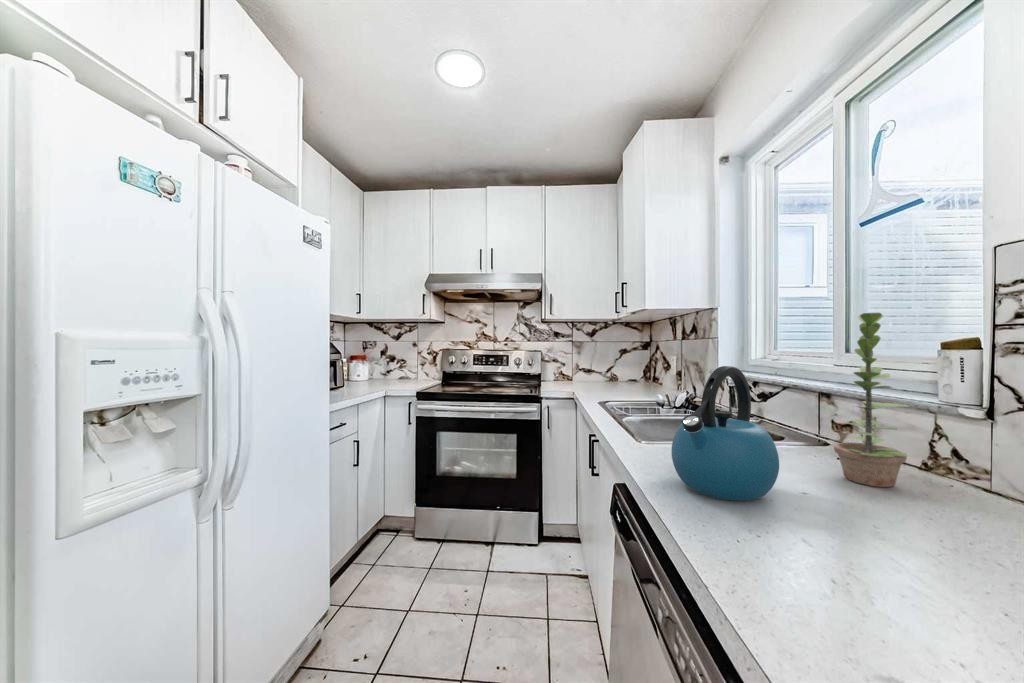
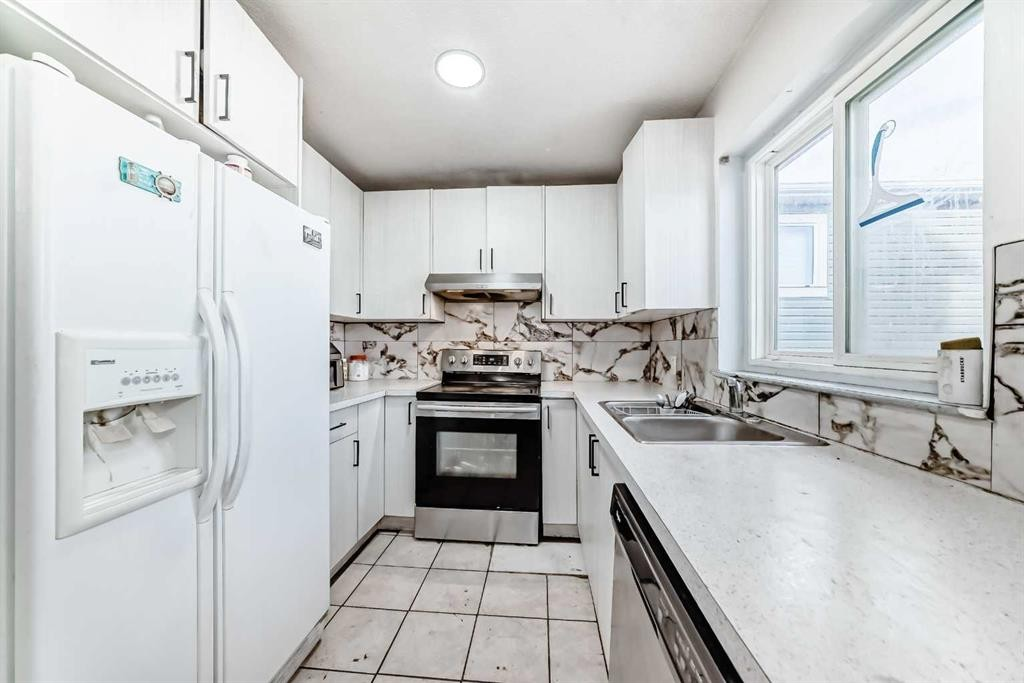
- plant (870, 396)
- kettle (719, 428)
